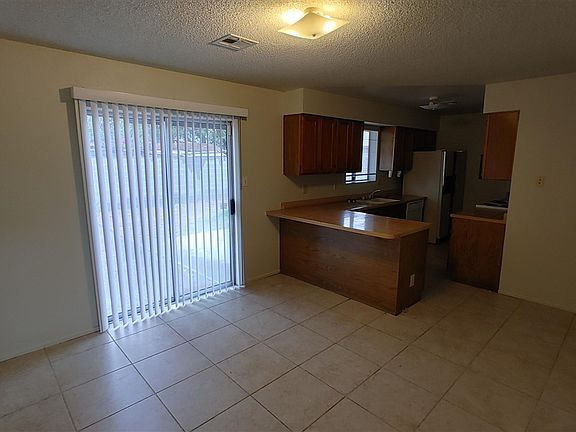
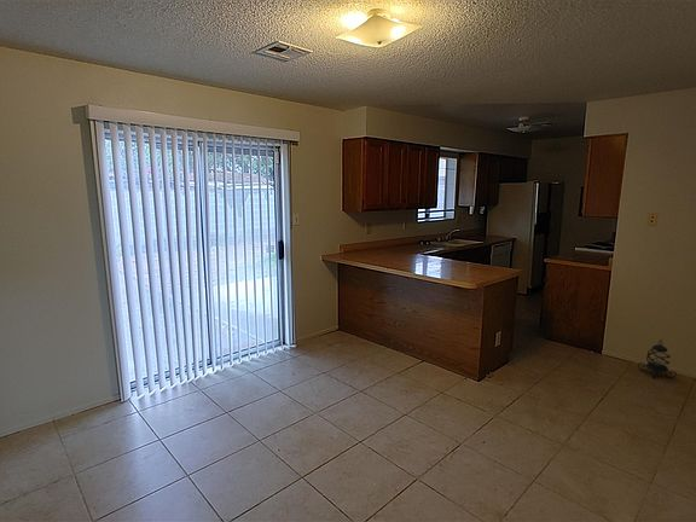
+ lantern (659, 356)
